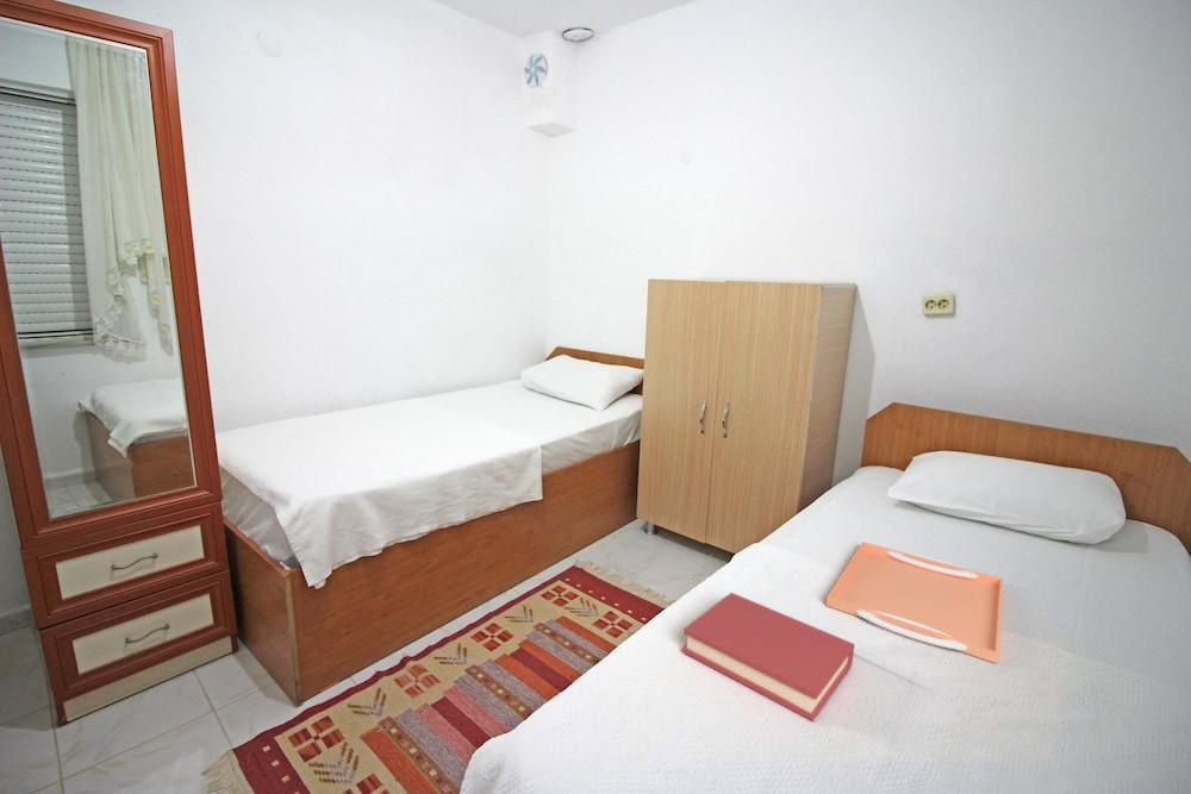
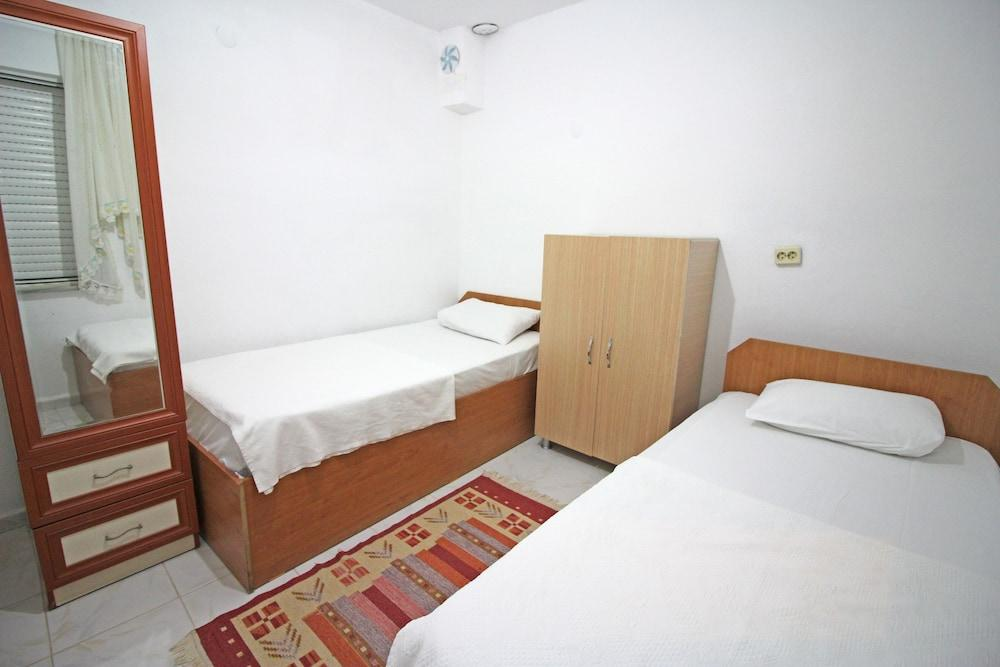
- hardback book (767, 646)
- serving tray (917, 592)
